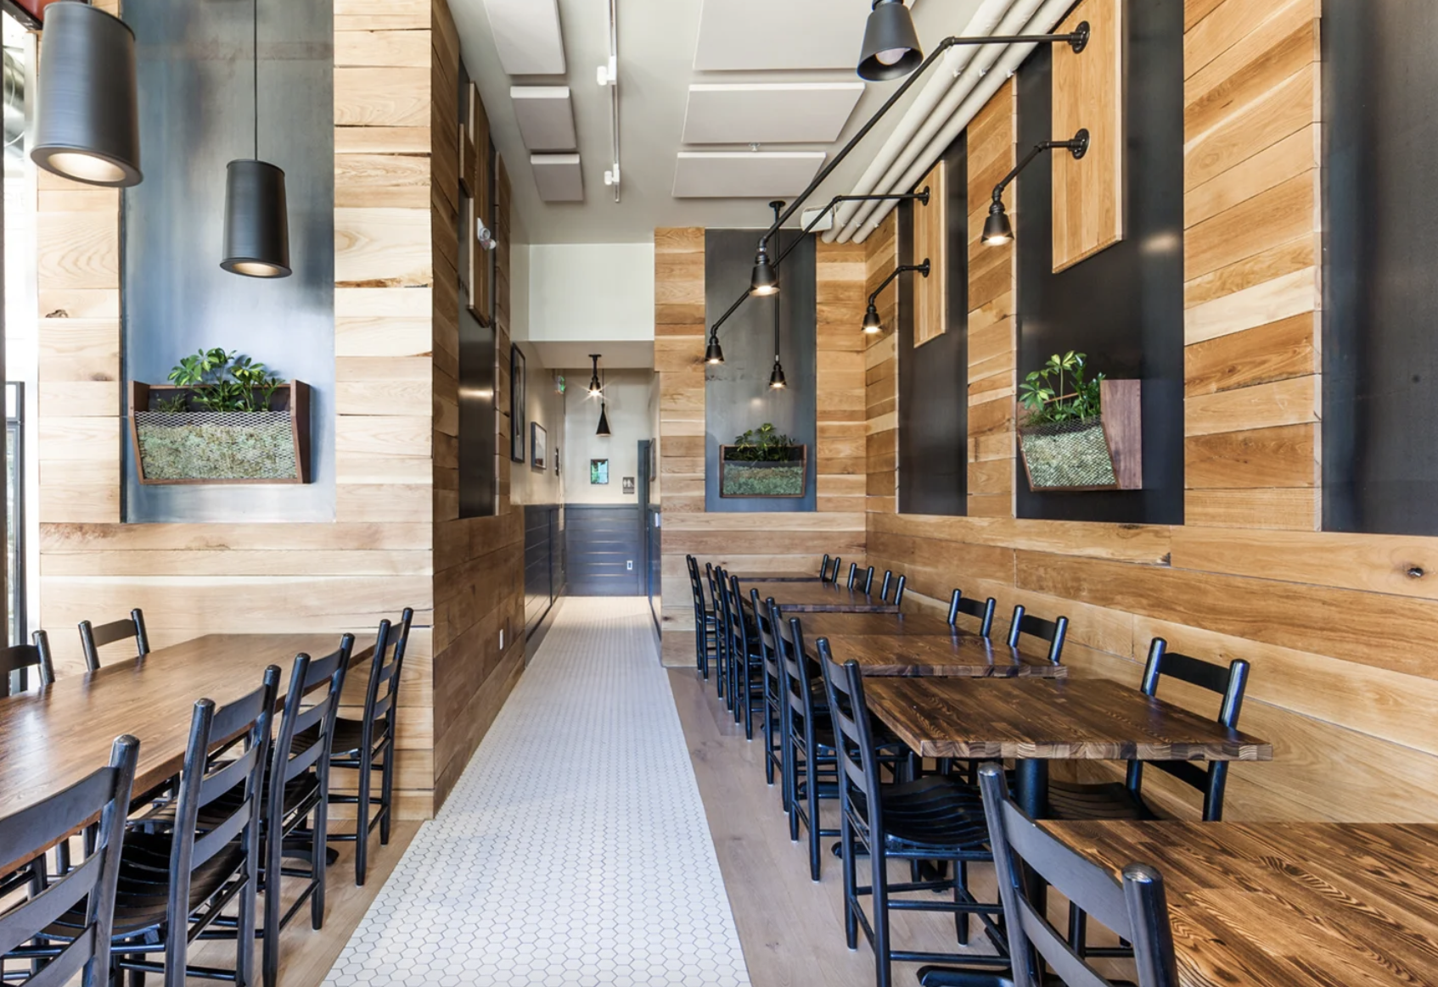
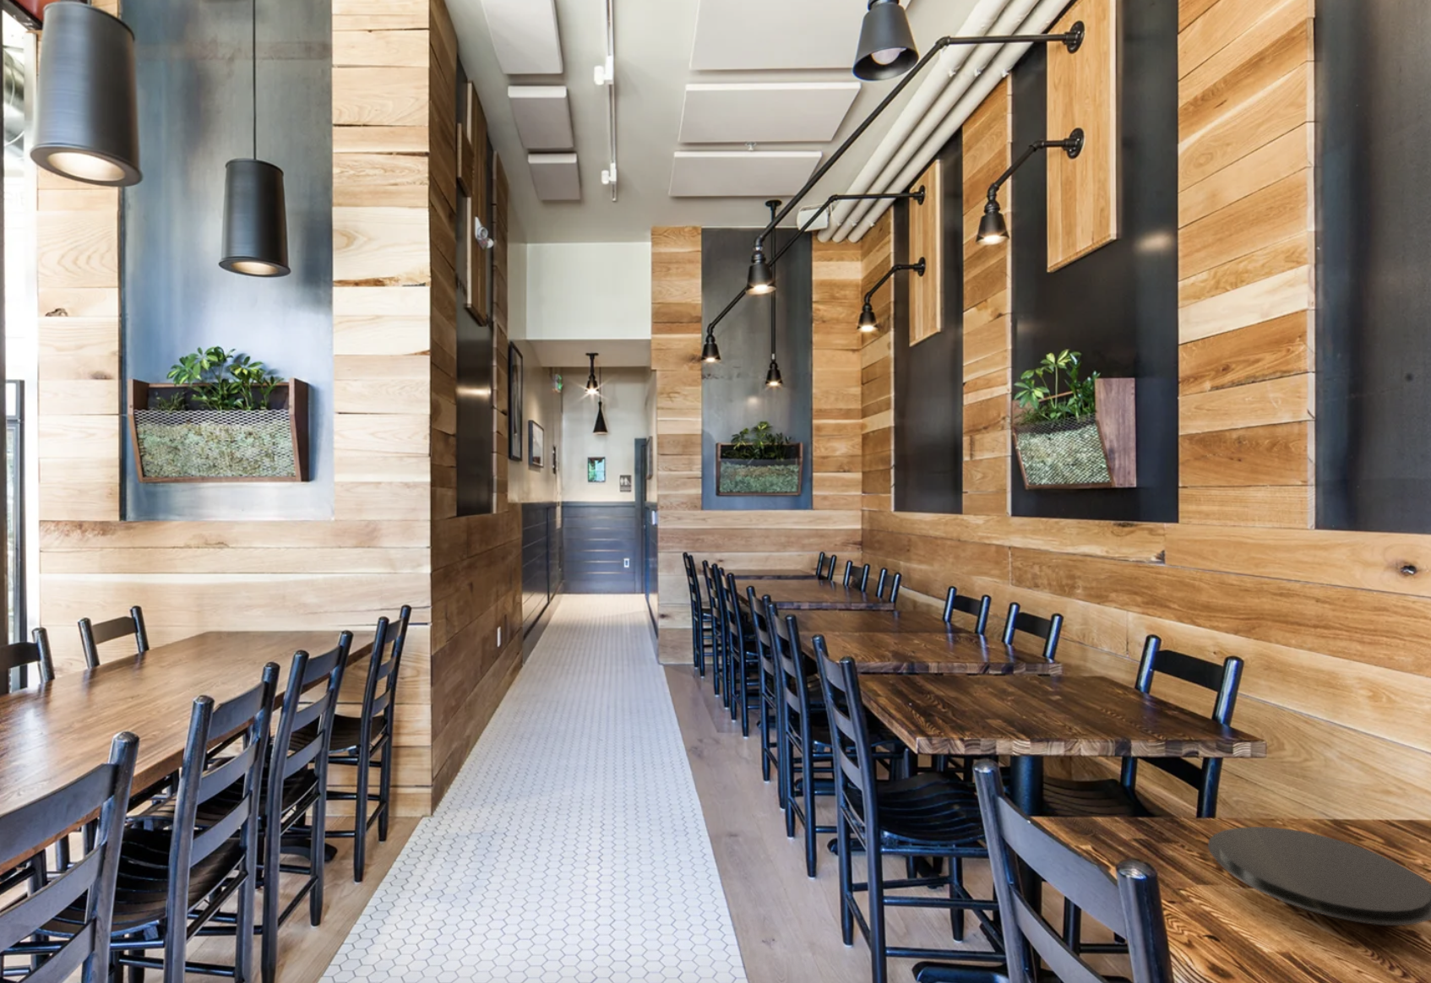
+ plate (1317, 881)
